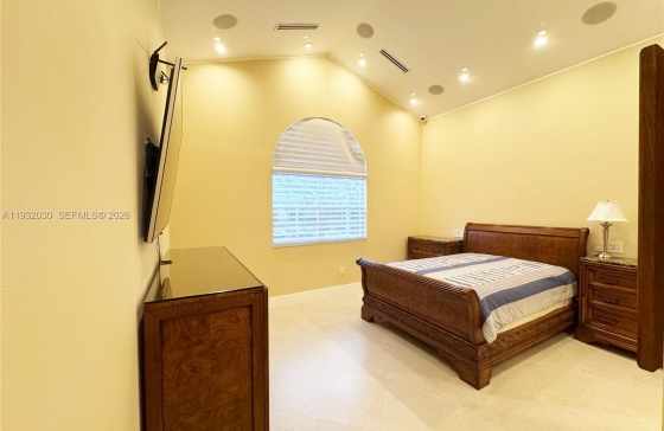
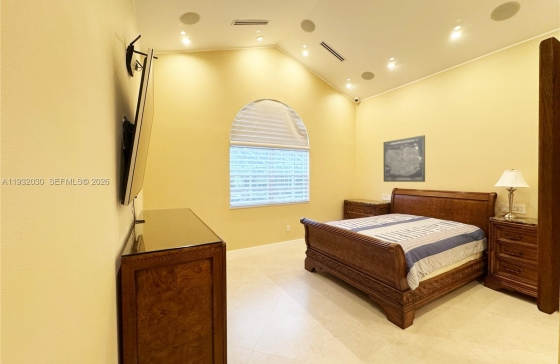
+ wall art (402, 160)
